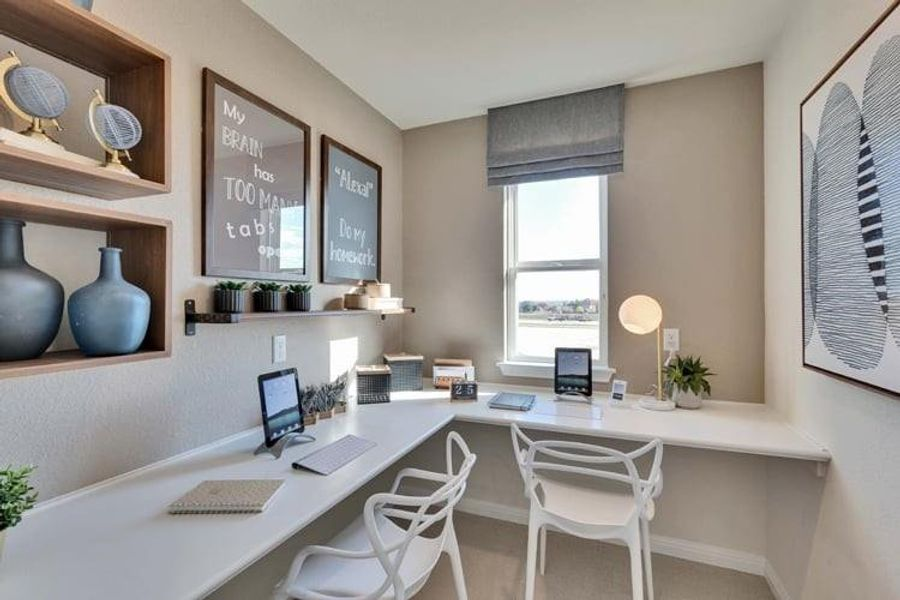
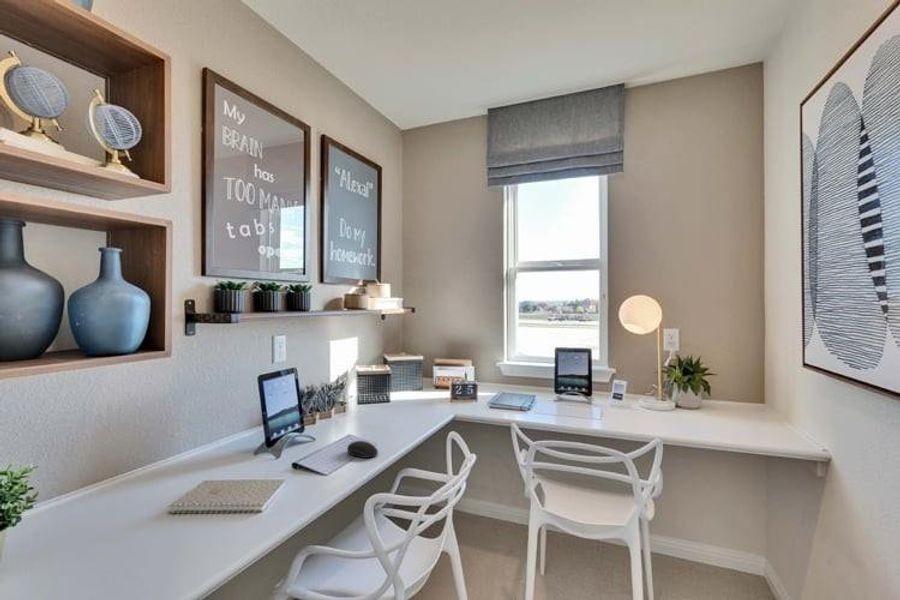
+ computer mouse (362, 448)
